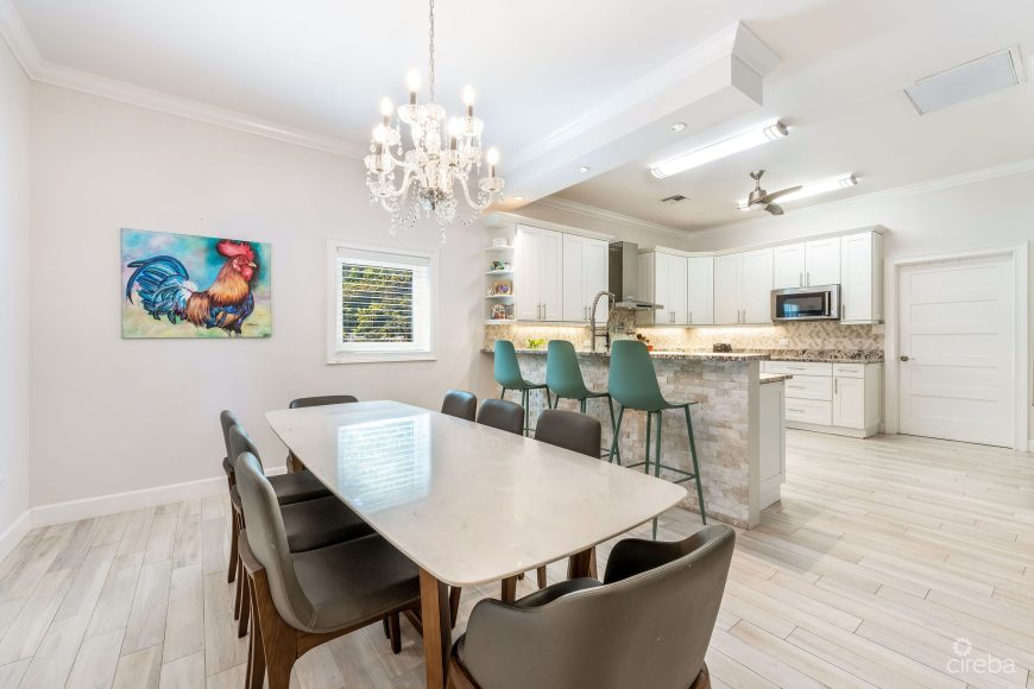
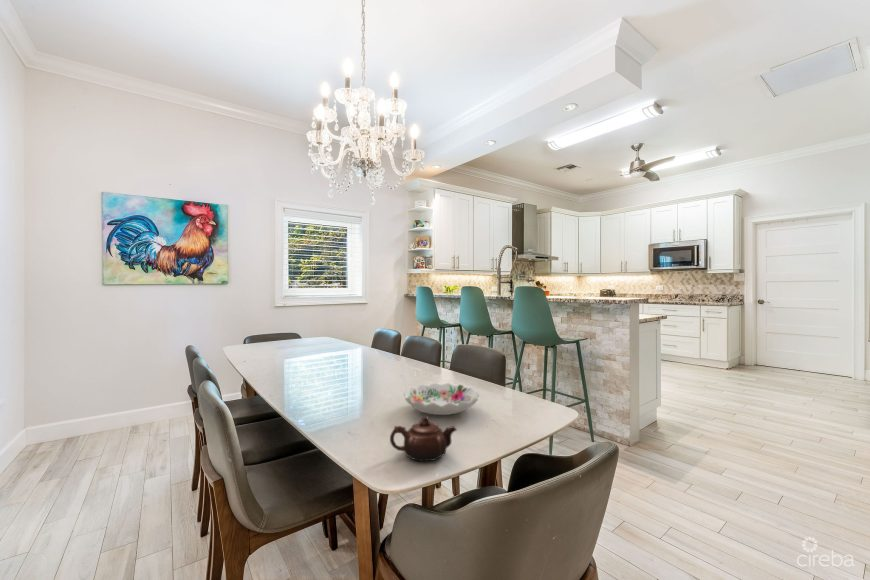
+ teapot (423, 435)
+ decorative bowl (441, 400)
